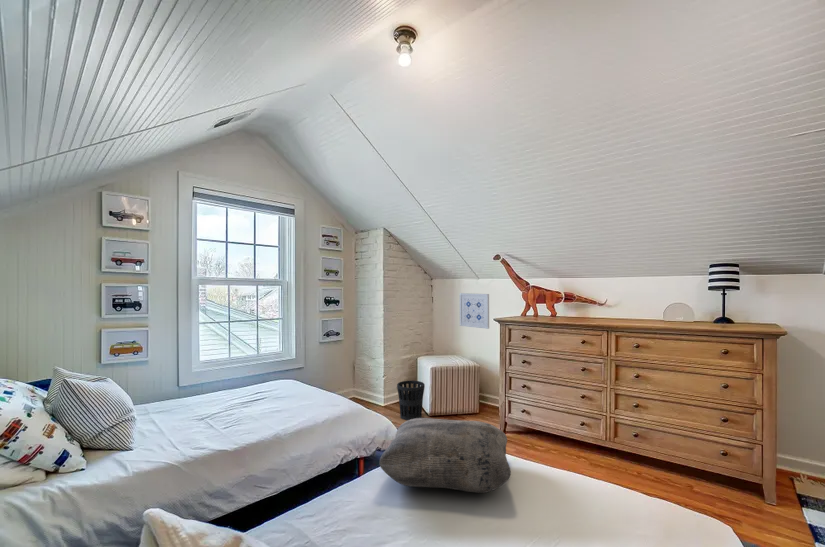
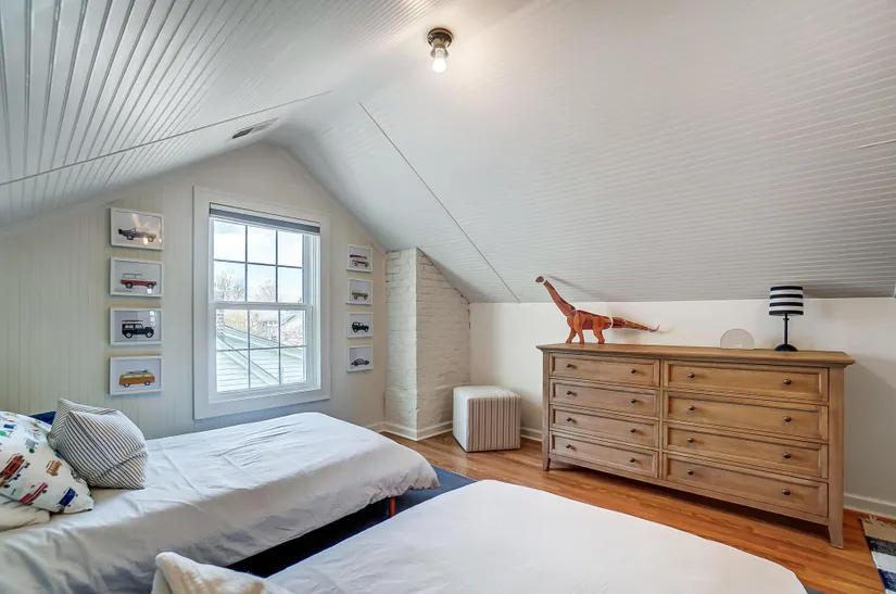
- cushion (447, 449)
- wall art (474, 310)
- wastebasket (410, 400)
